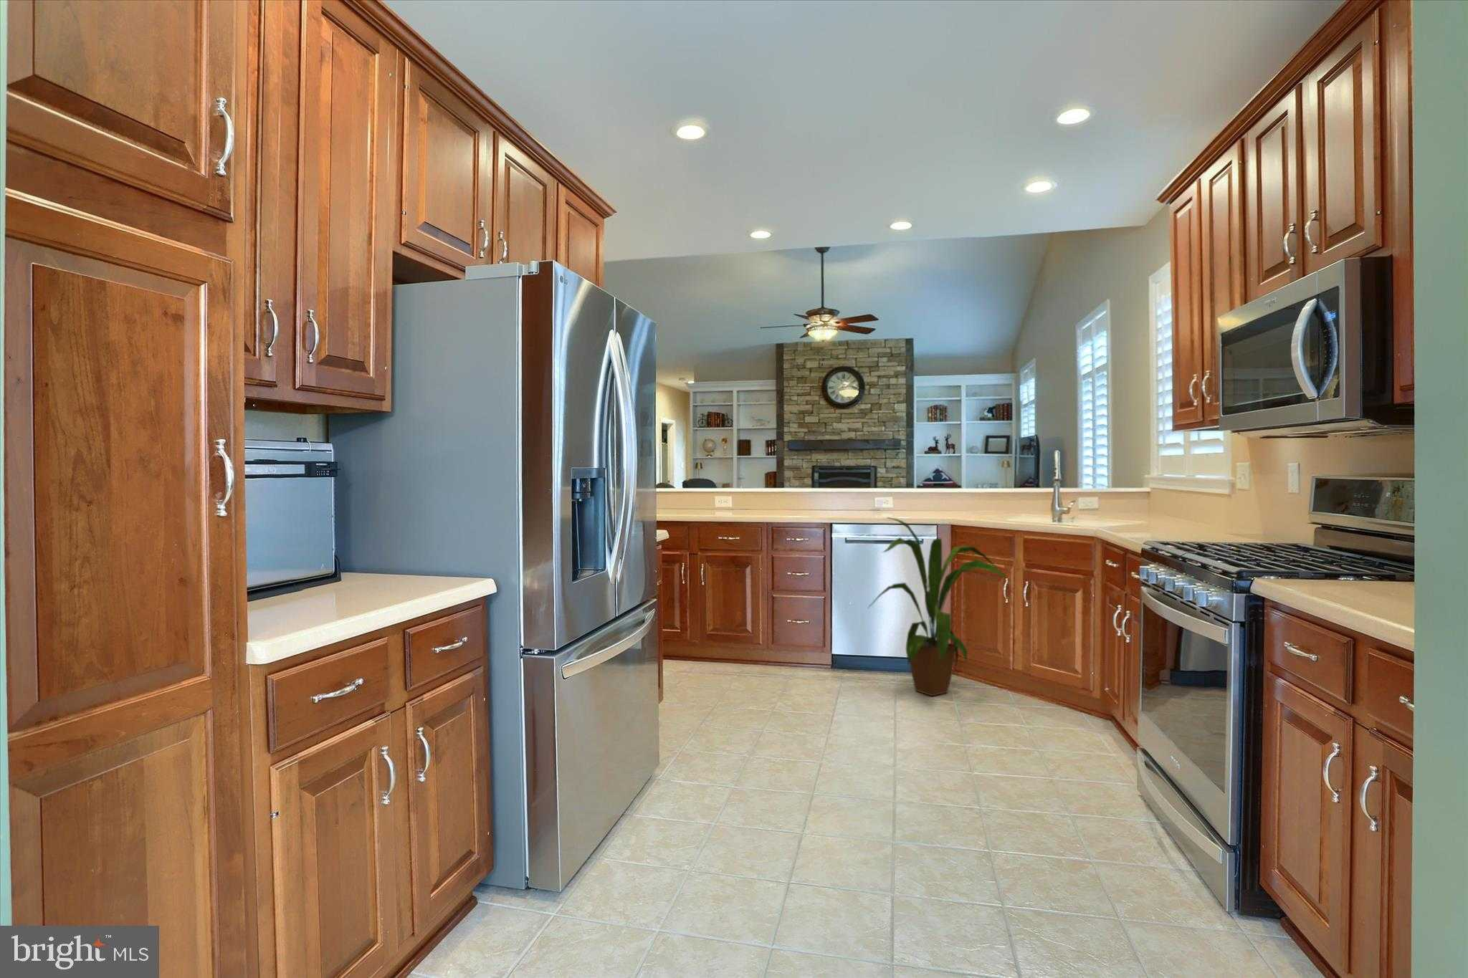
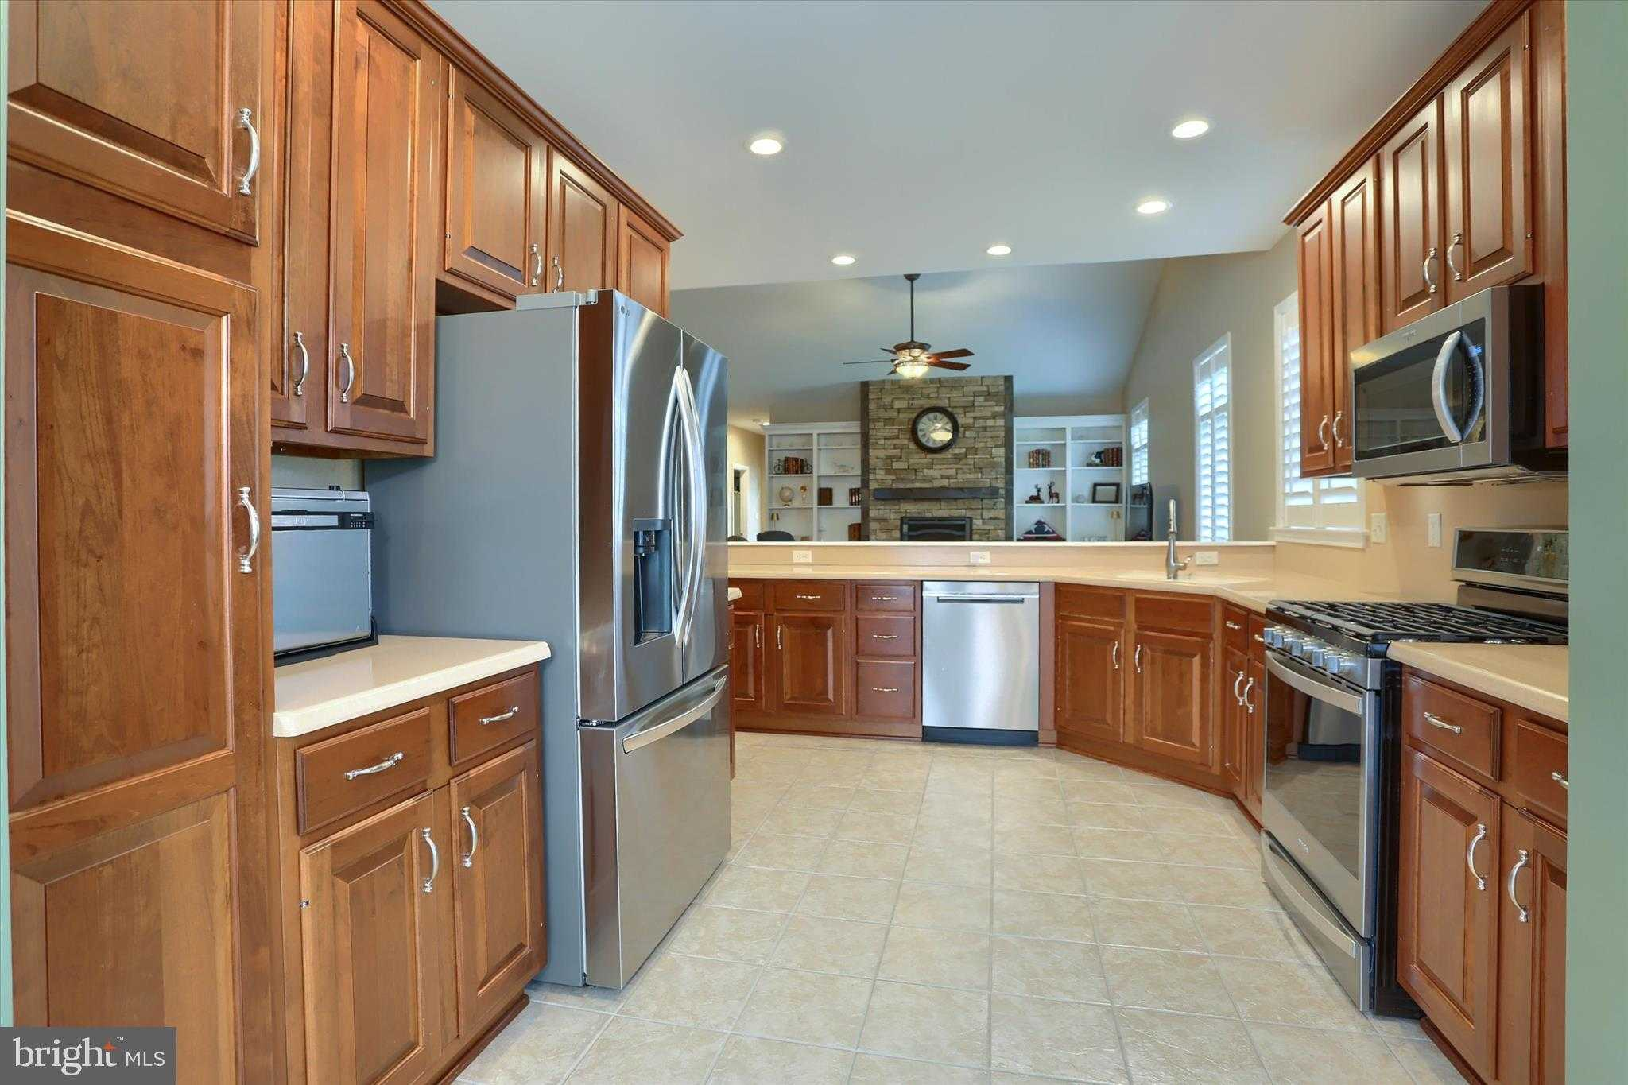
- house plant (941, 608)
